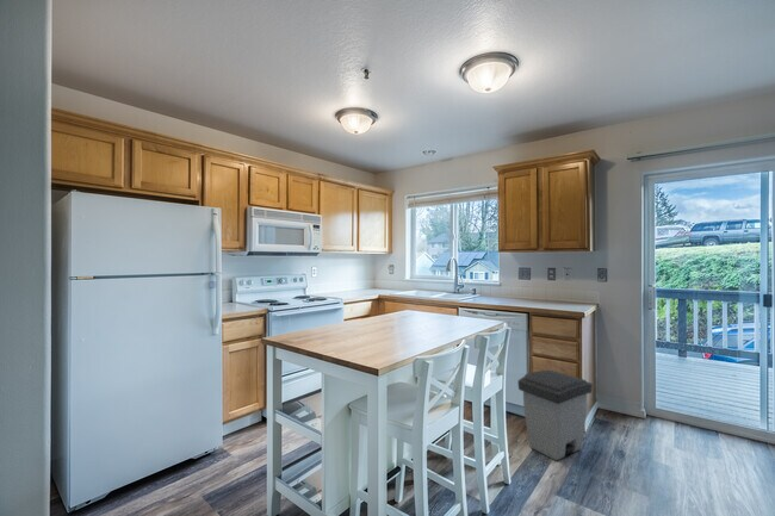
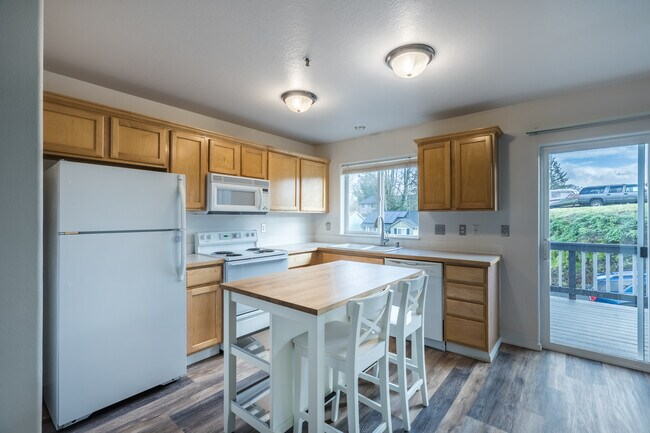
- trash can (553, 411)
